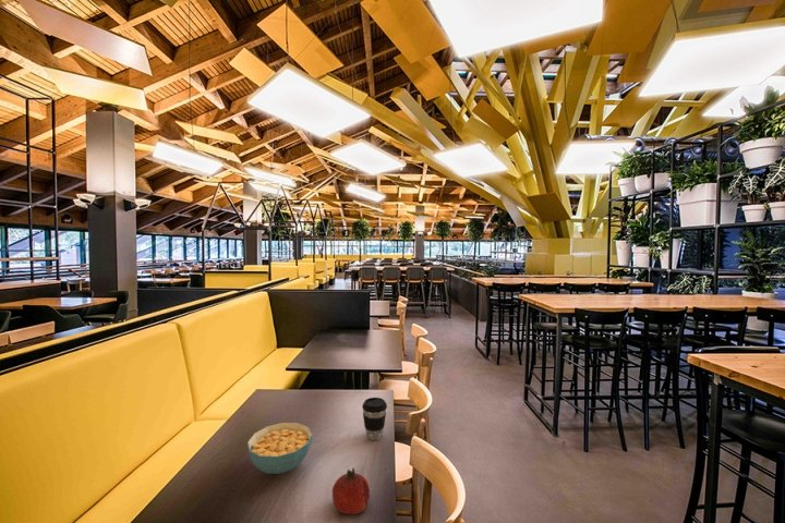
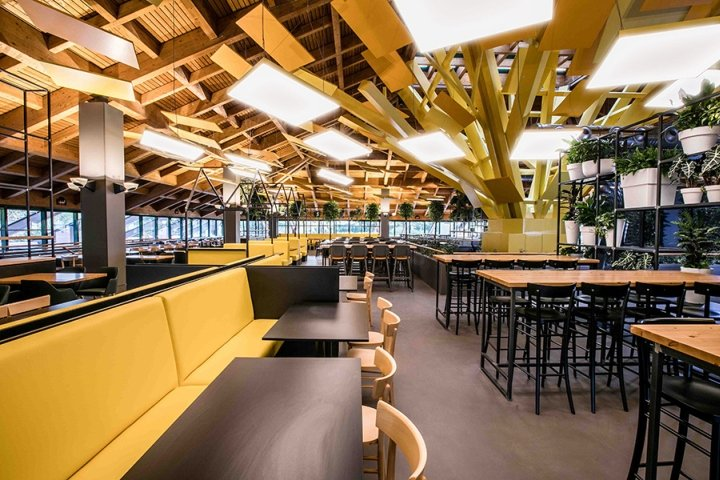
- cereal bowl (280, 452)
- fruit (351, 487)
- coffee cup (374, 418)
